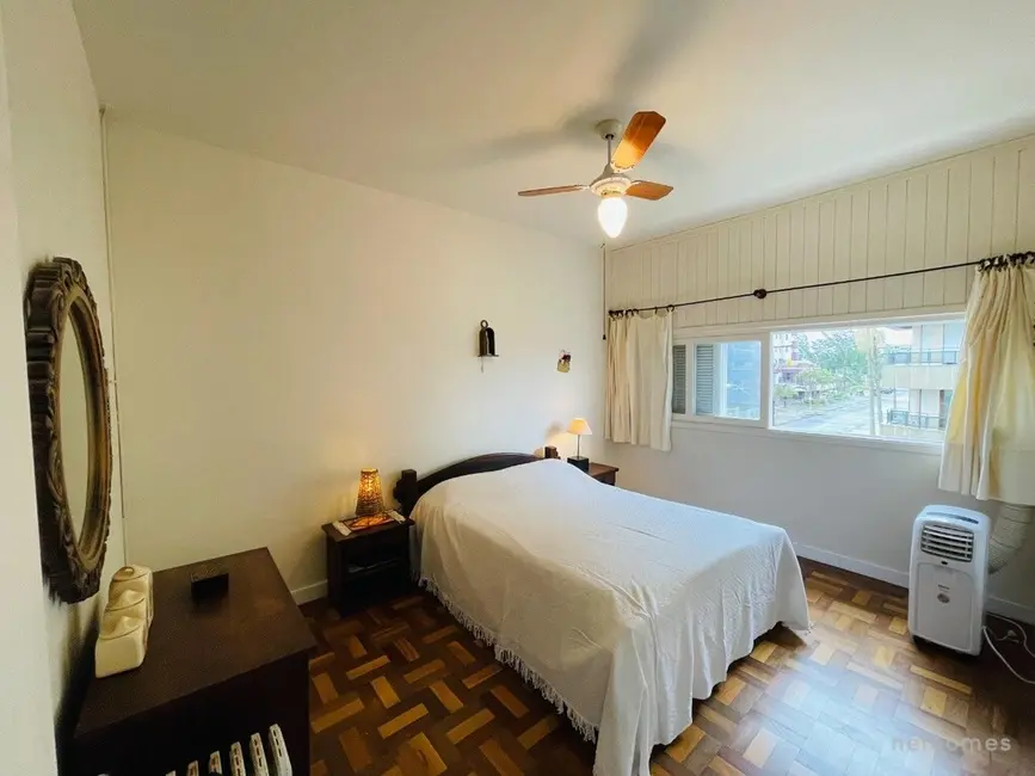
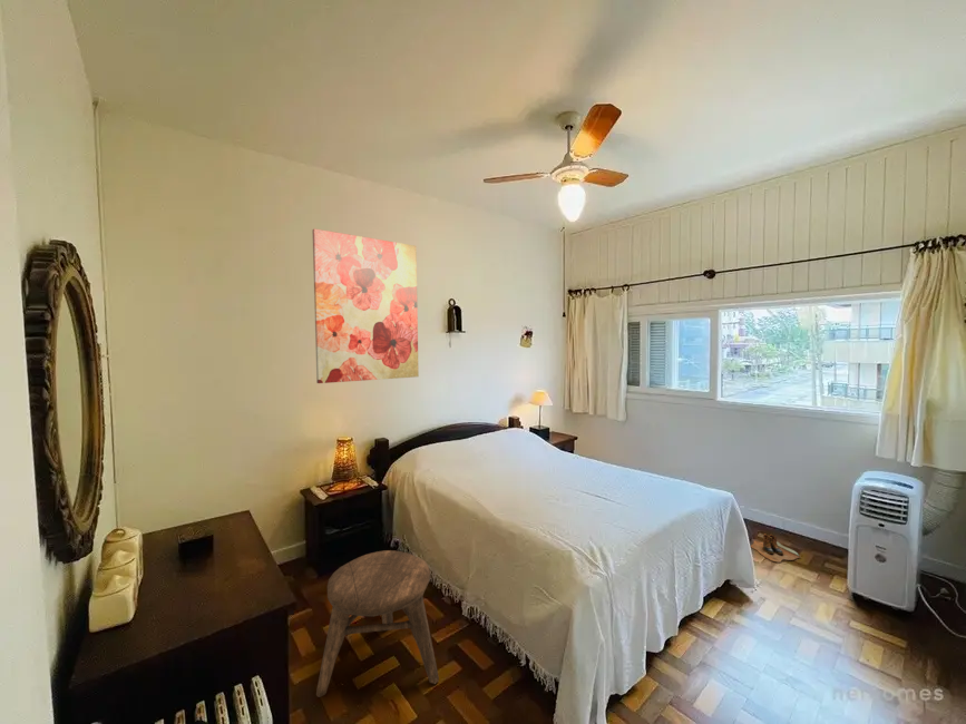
+ wall art (370, 309)
+ boots (773, 545)
+ stool (382, 616)
